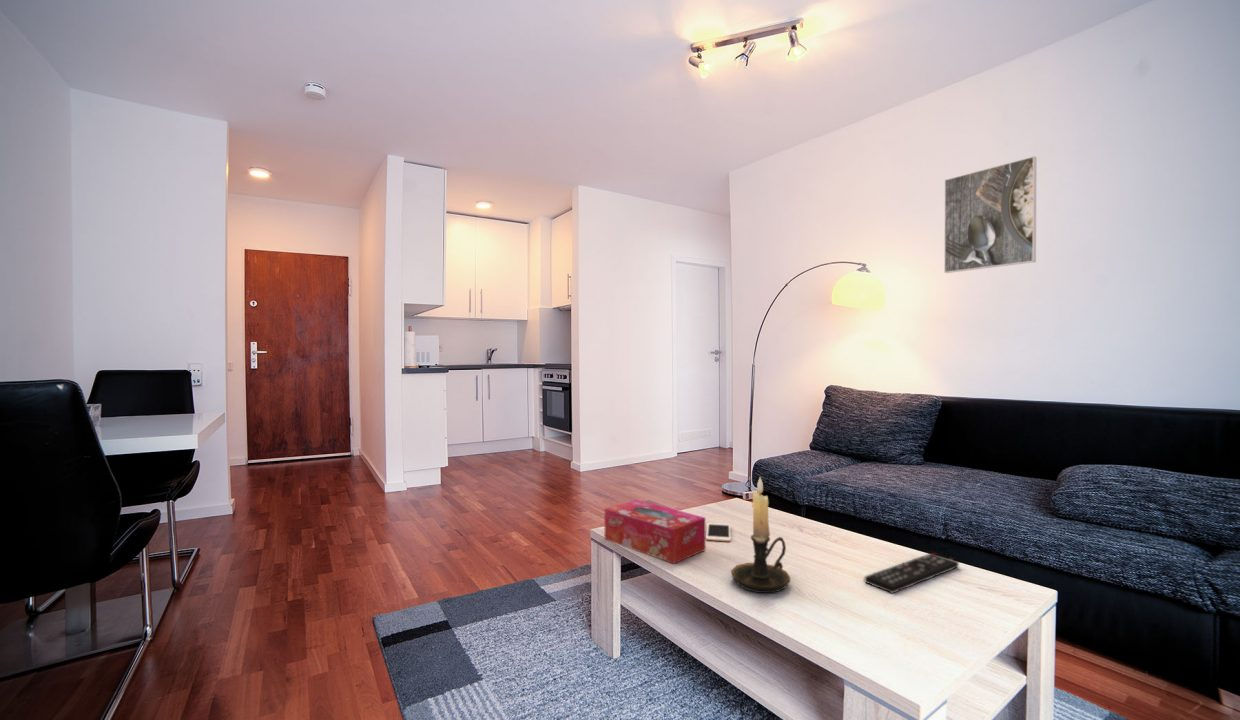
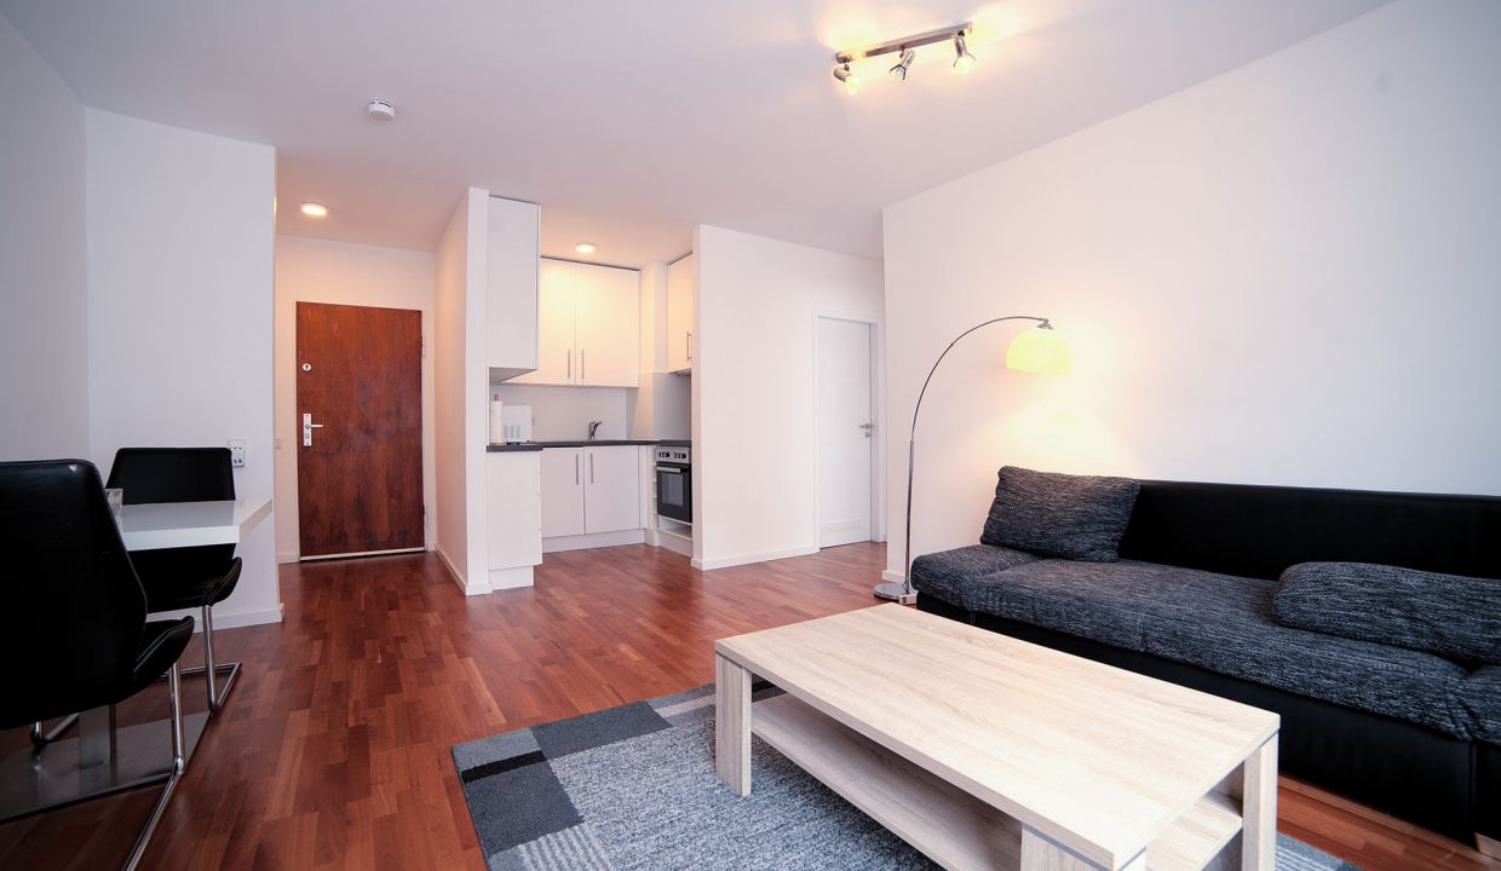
- tissue box (653, 528)
- remote control (913, 570)
- candle holder (765, 527)
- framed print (987, 218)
- cell phone (718, 531)
